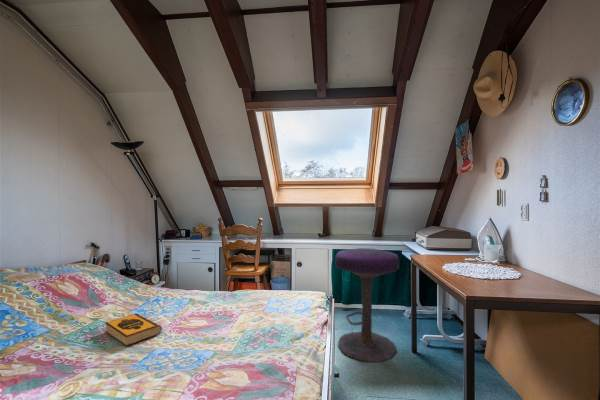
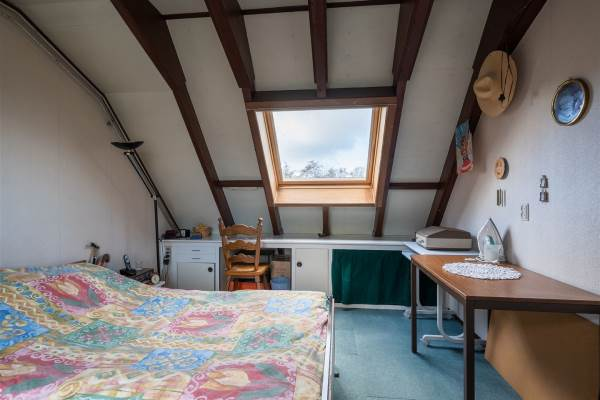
- hardback book (133, 328)
- stool (366, 298)
